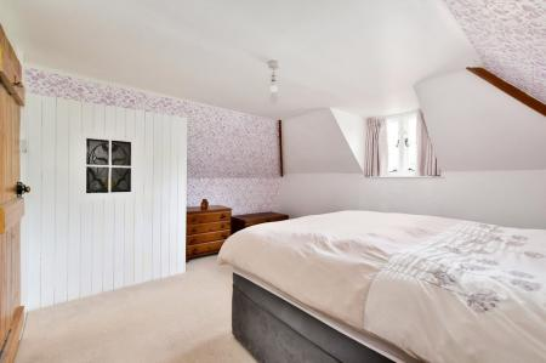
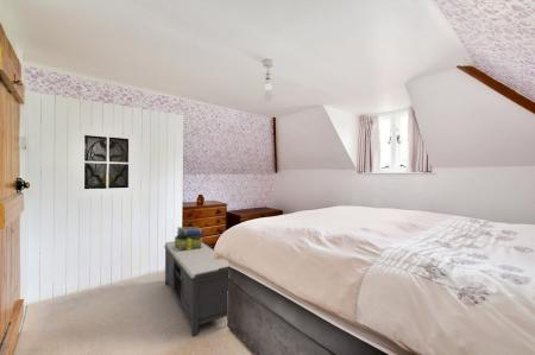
+ bench (195, 275)
+ stack of books (189, 236)
